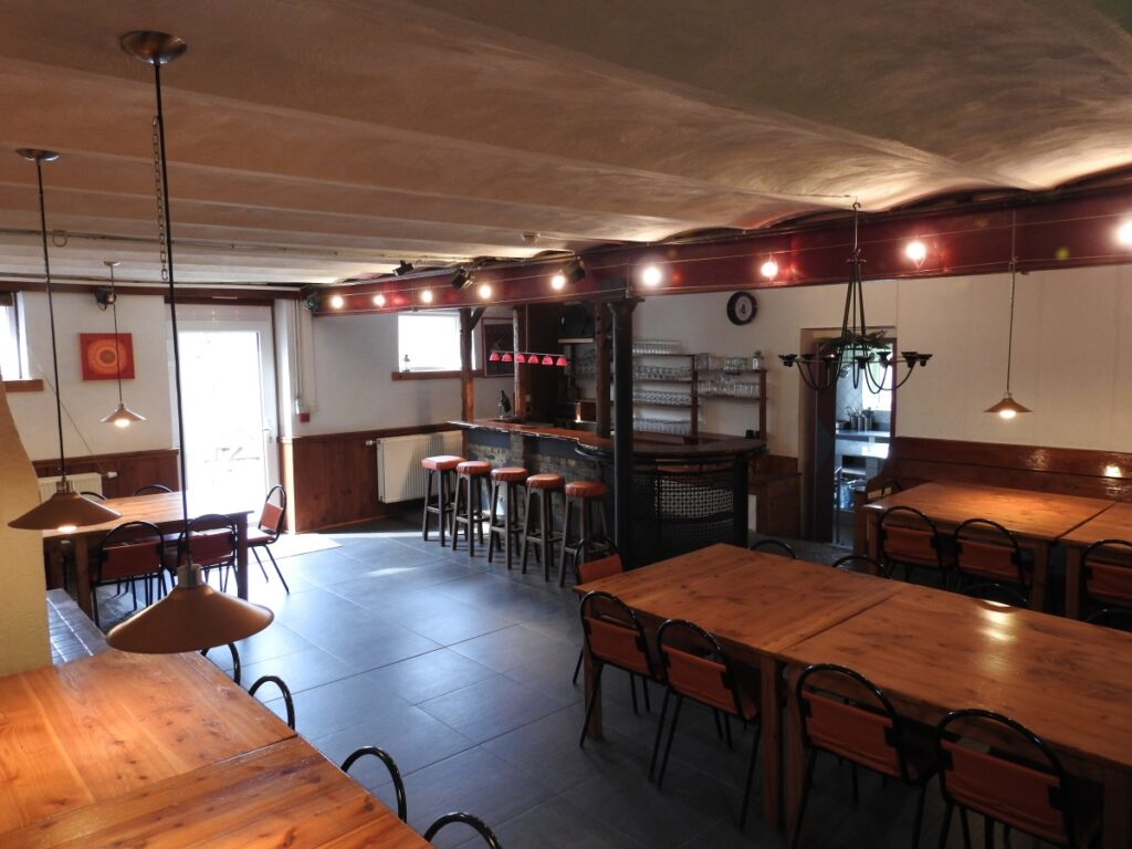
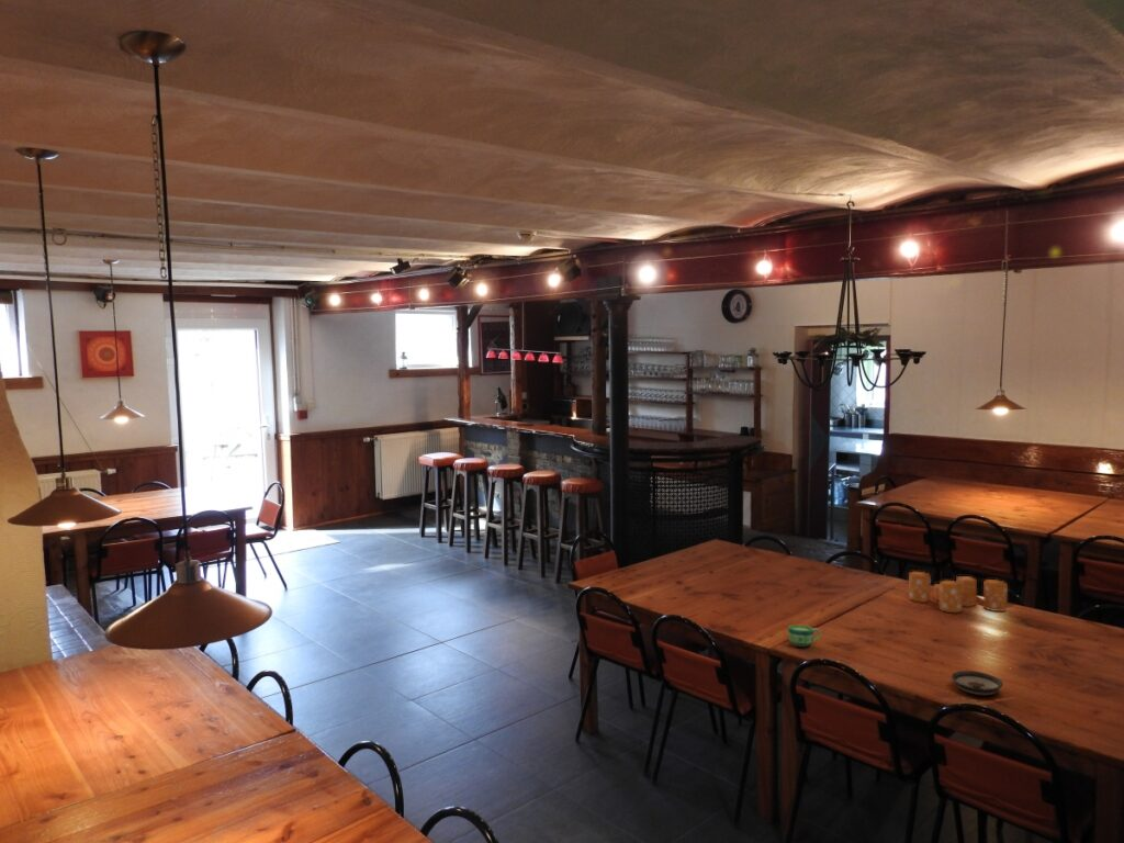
+ cup (803, 634)
+ candle (955, 591)
+ saucer (976, 685)
